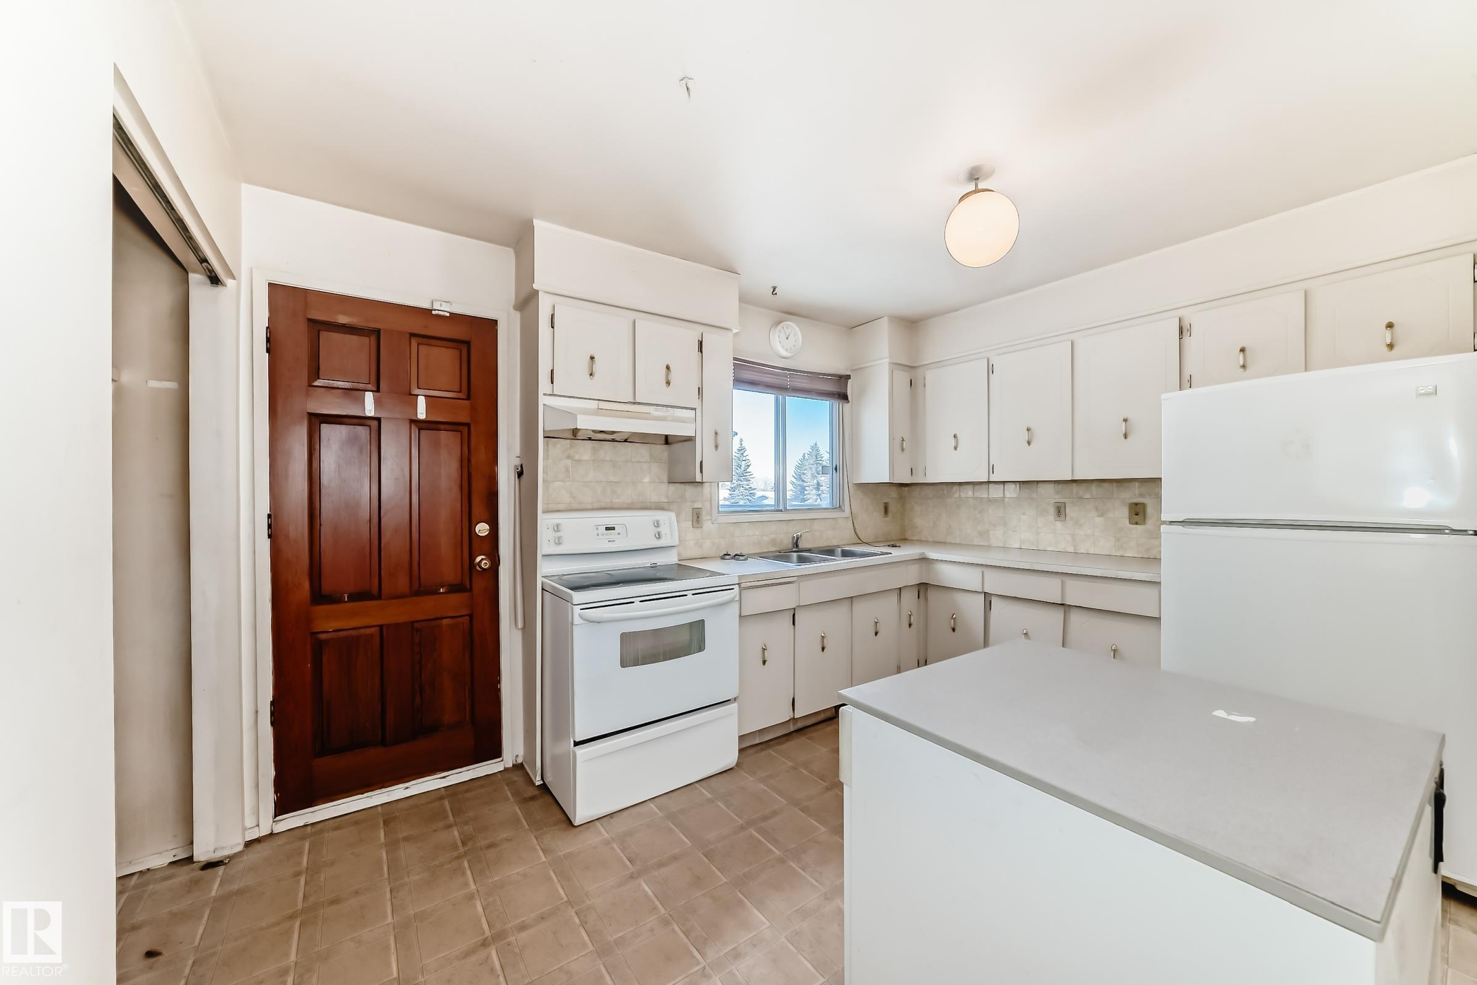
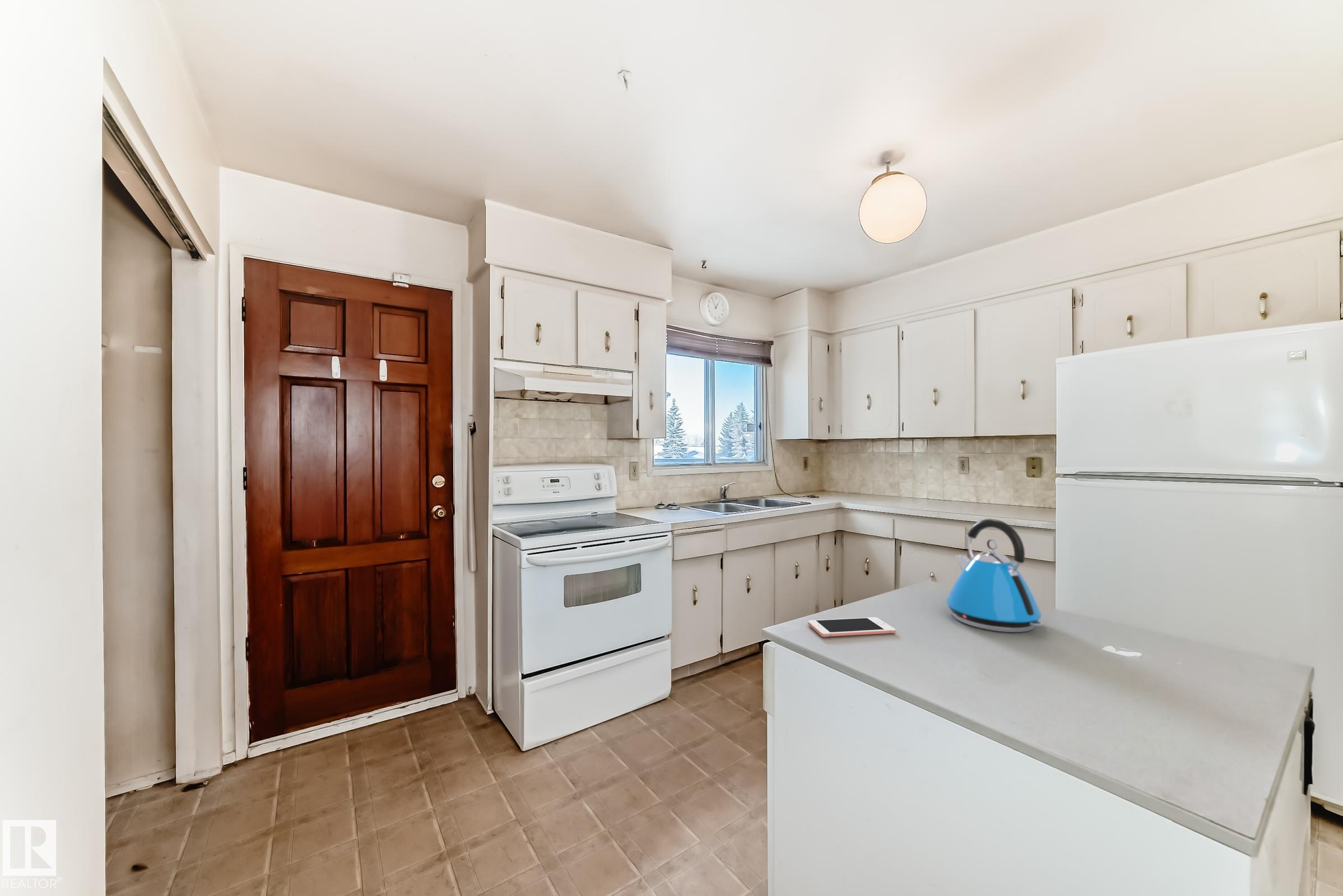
+ cell phone (851, 627)
+ kettle (995, 570)
